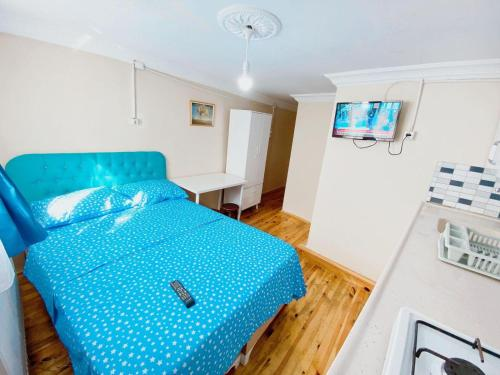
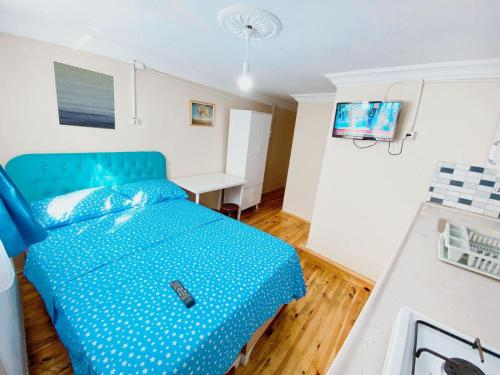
+ wall art (87, 99)
